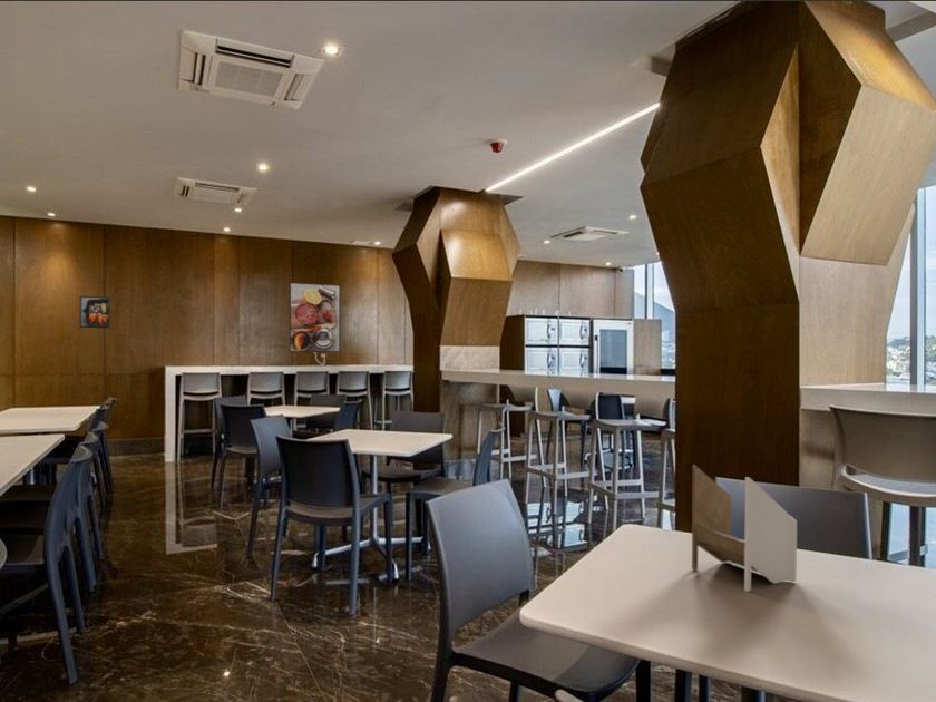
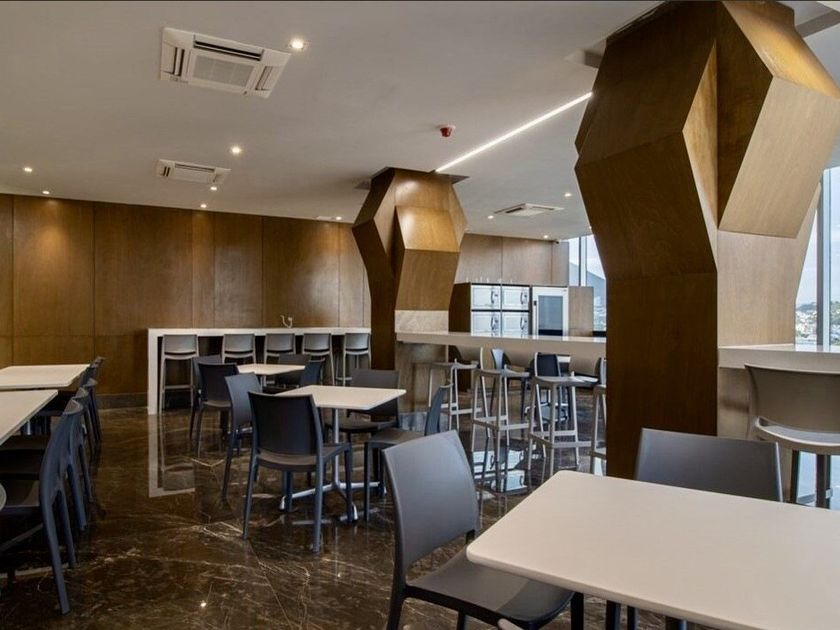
- napkin holder (745, 521)
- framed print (315, 318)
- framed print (95, 312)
